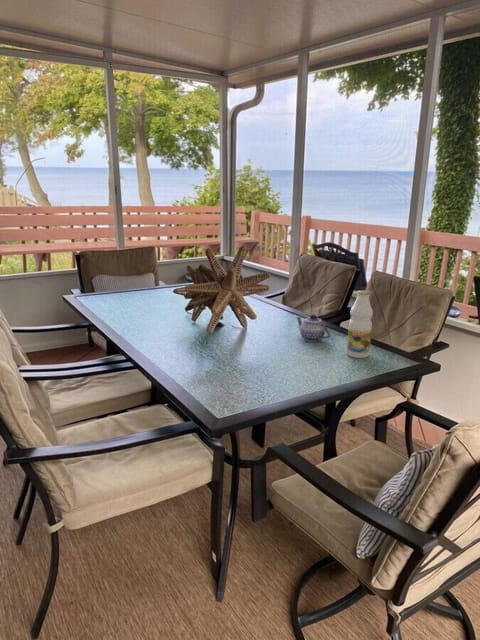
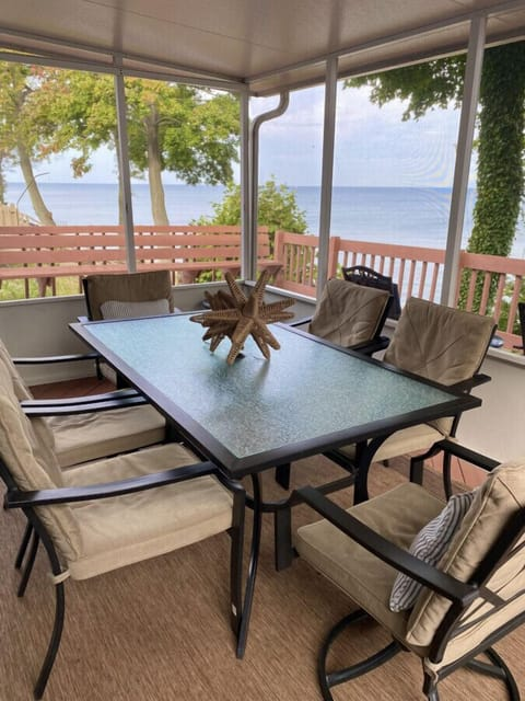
- teapot (312, 326)
- bottle (360, 323)
